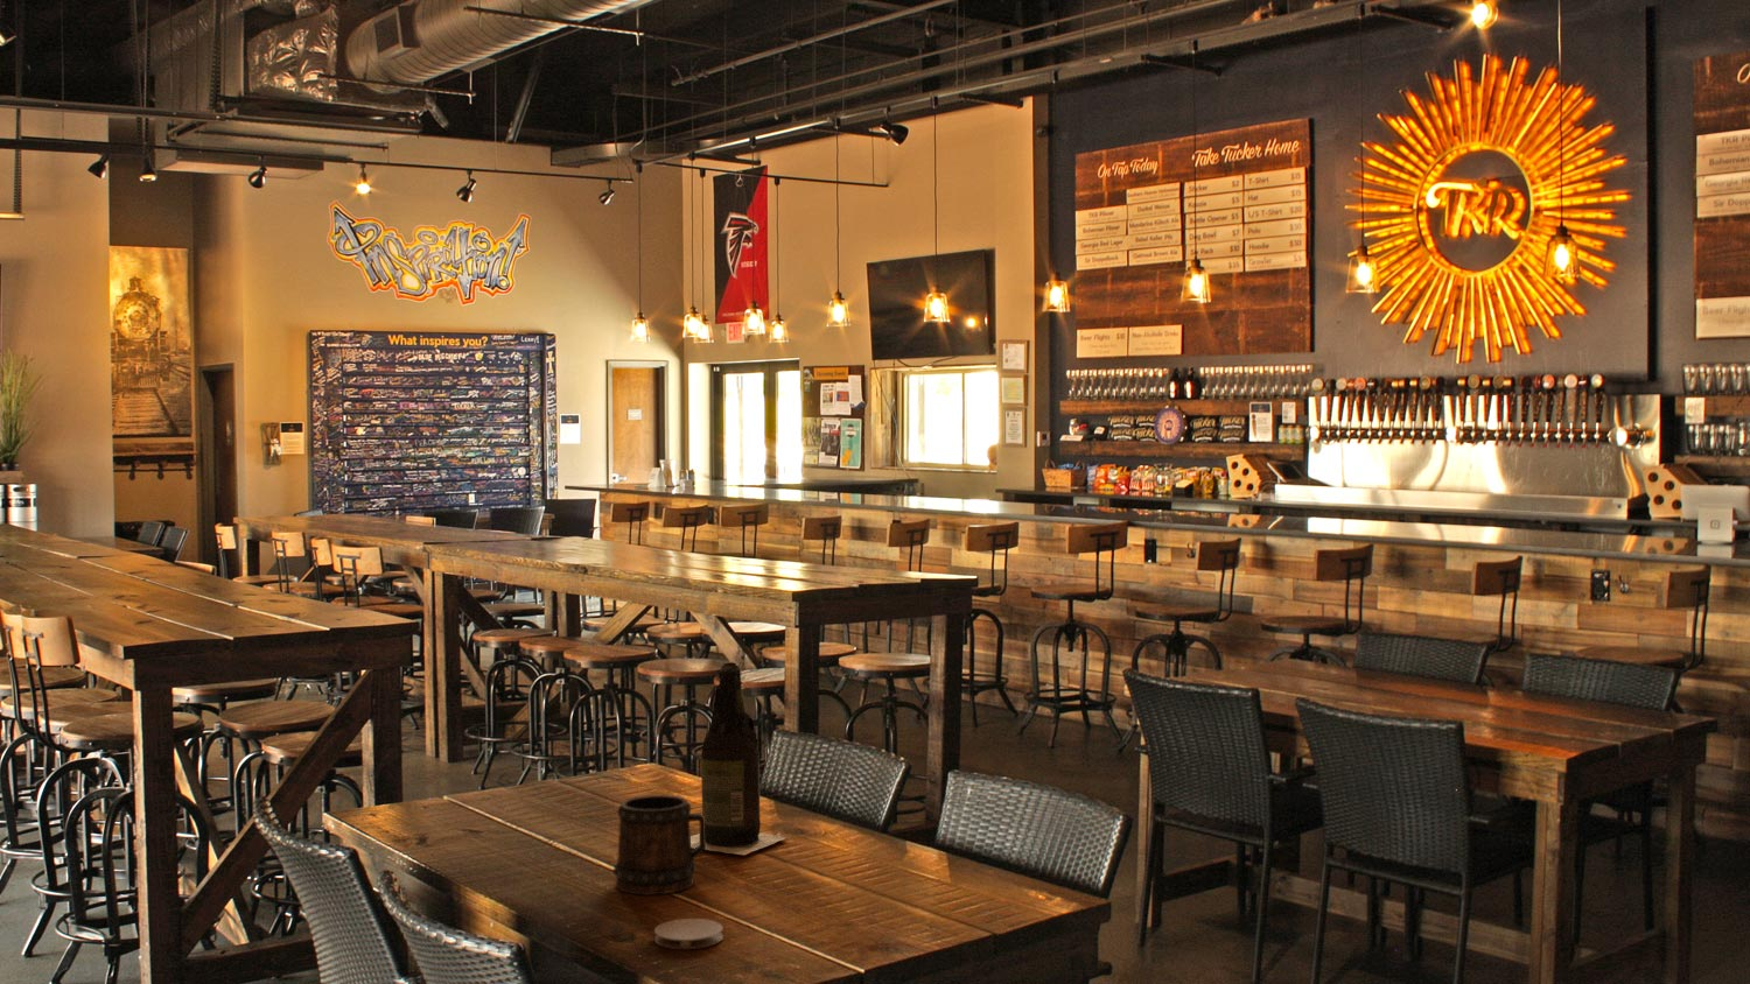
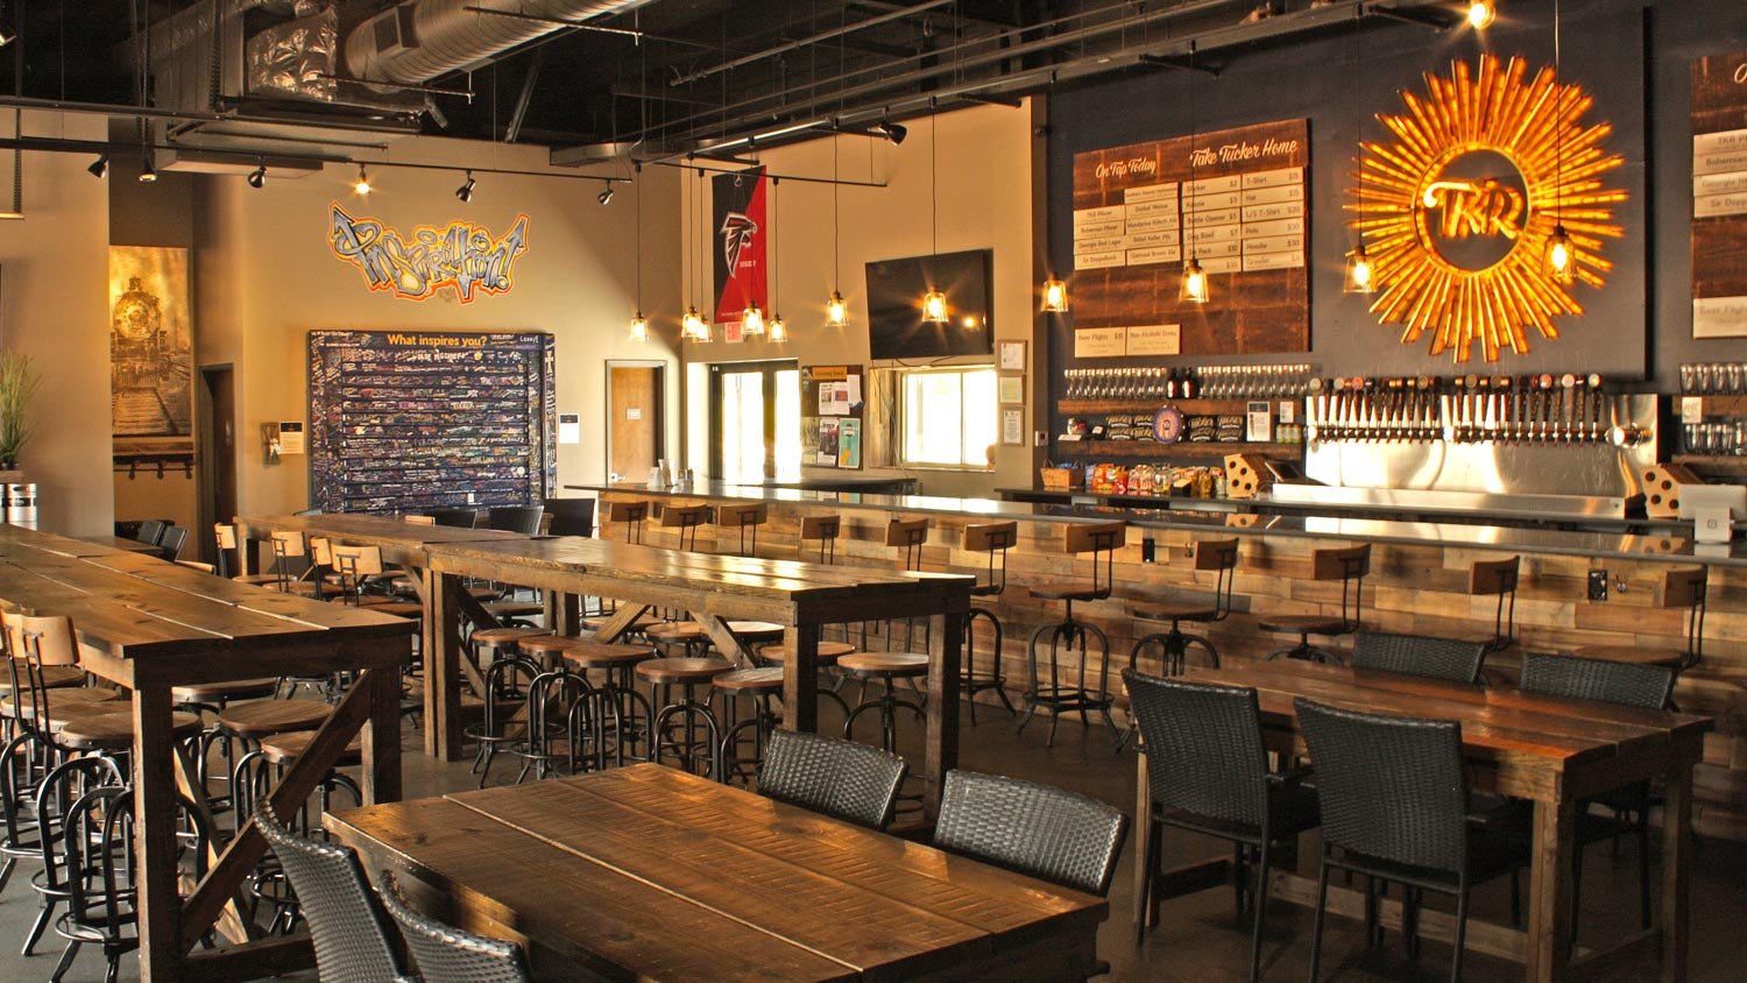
- coaster (689, 932)
- beer bottle (728, 753)
- beer mug (659, 843)
